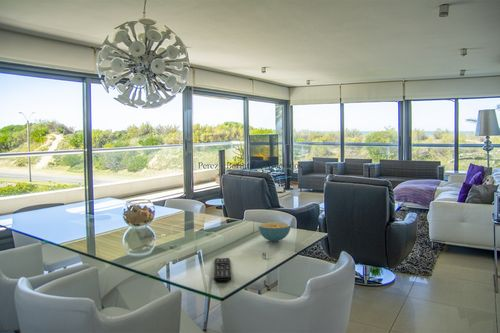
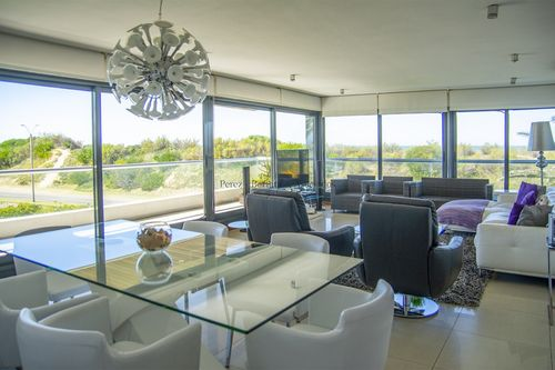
- remote control (222, 268)
- cereal bowl (274, 233)
